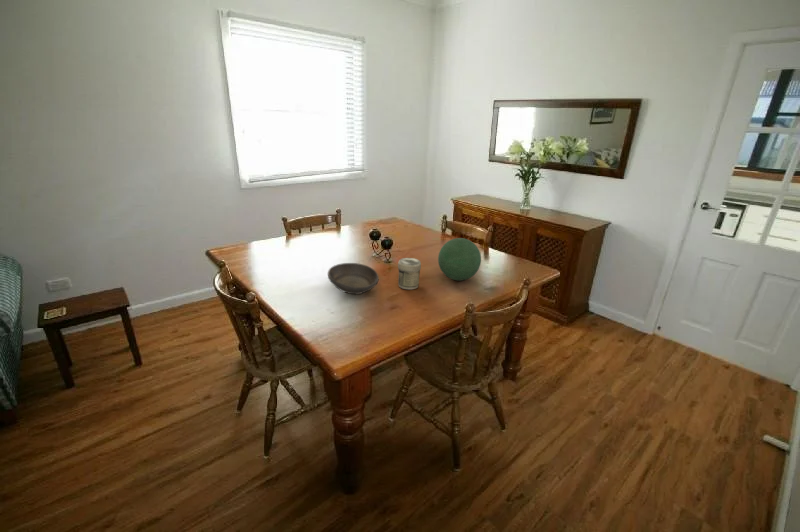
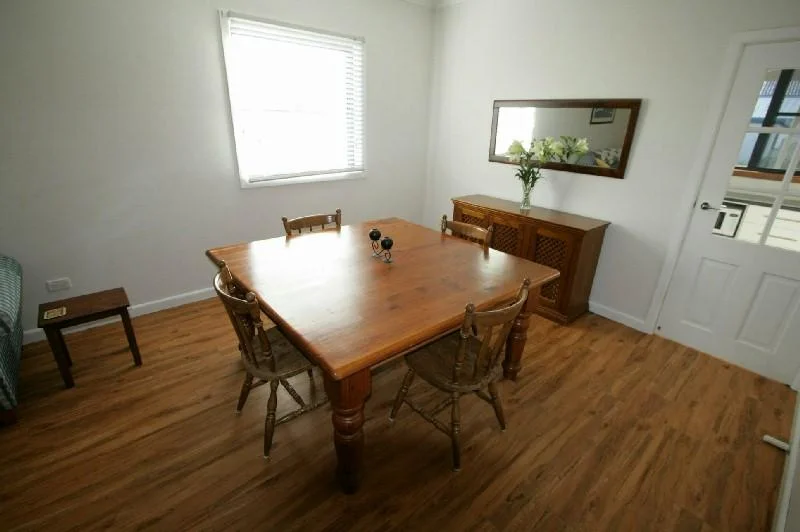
- decorative orb (459, 259)
- jar (409, 273)
- bowl (353, 280)
